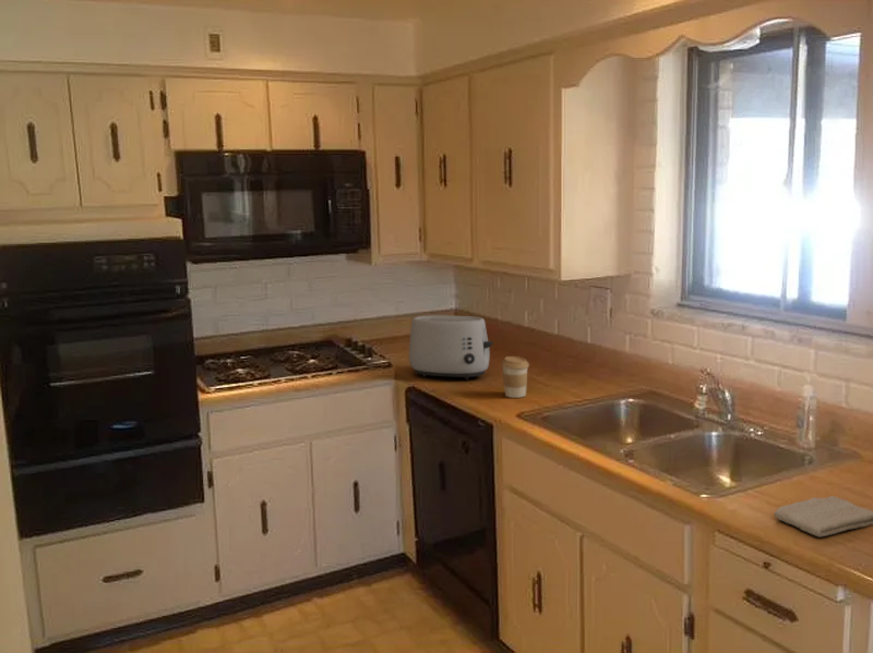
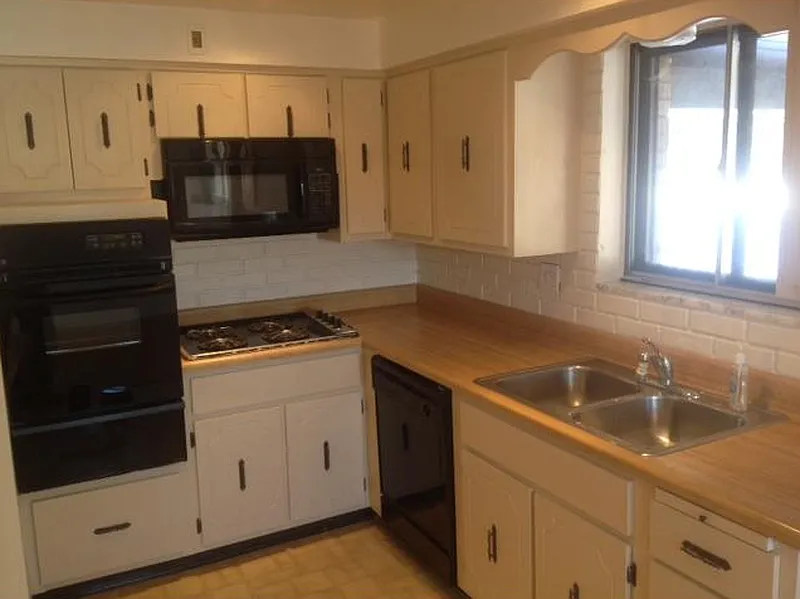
- washcloth (826, 515)
- coffee cup (515, 376)
- toaster (449, 347)
